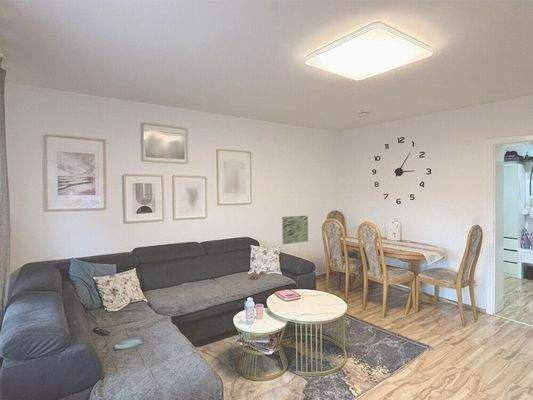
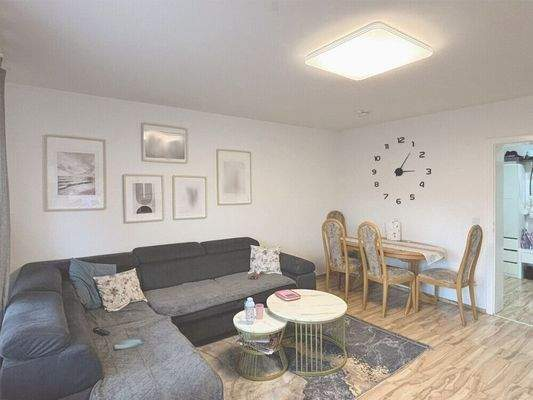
- wall art (295, 229)
